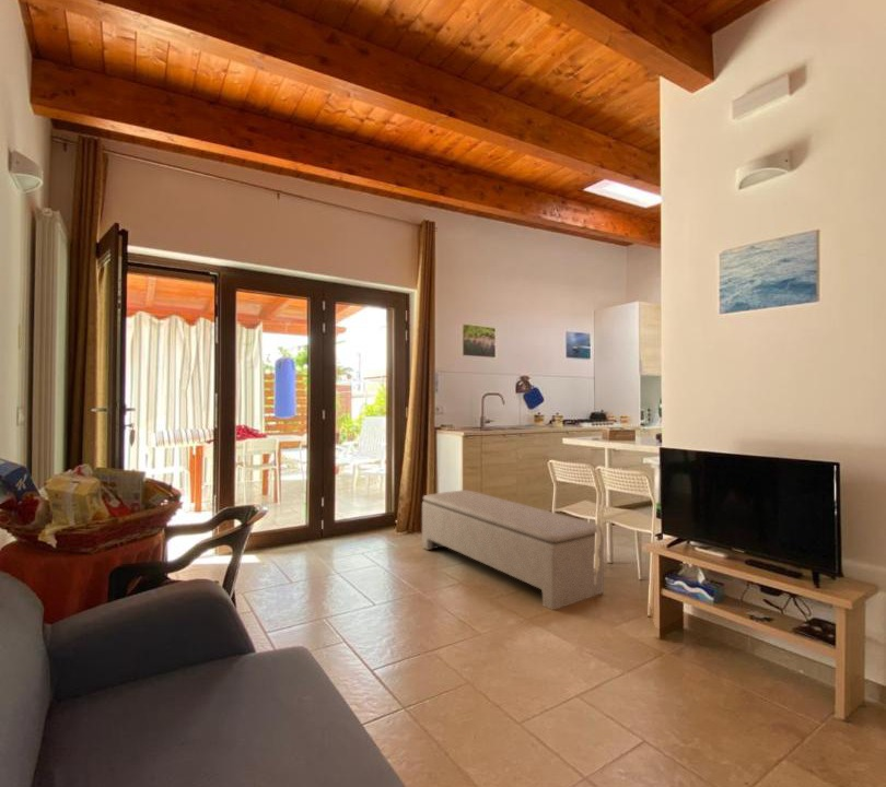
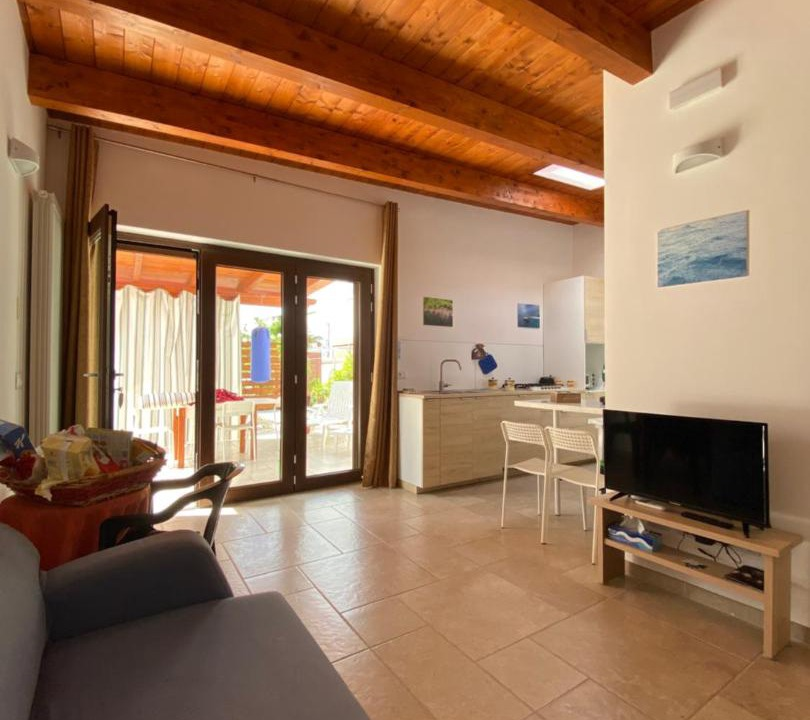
- bench (500, 537)
